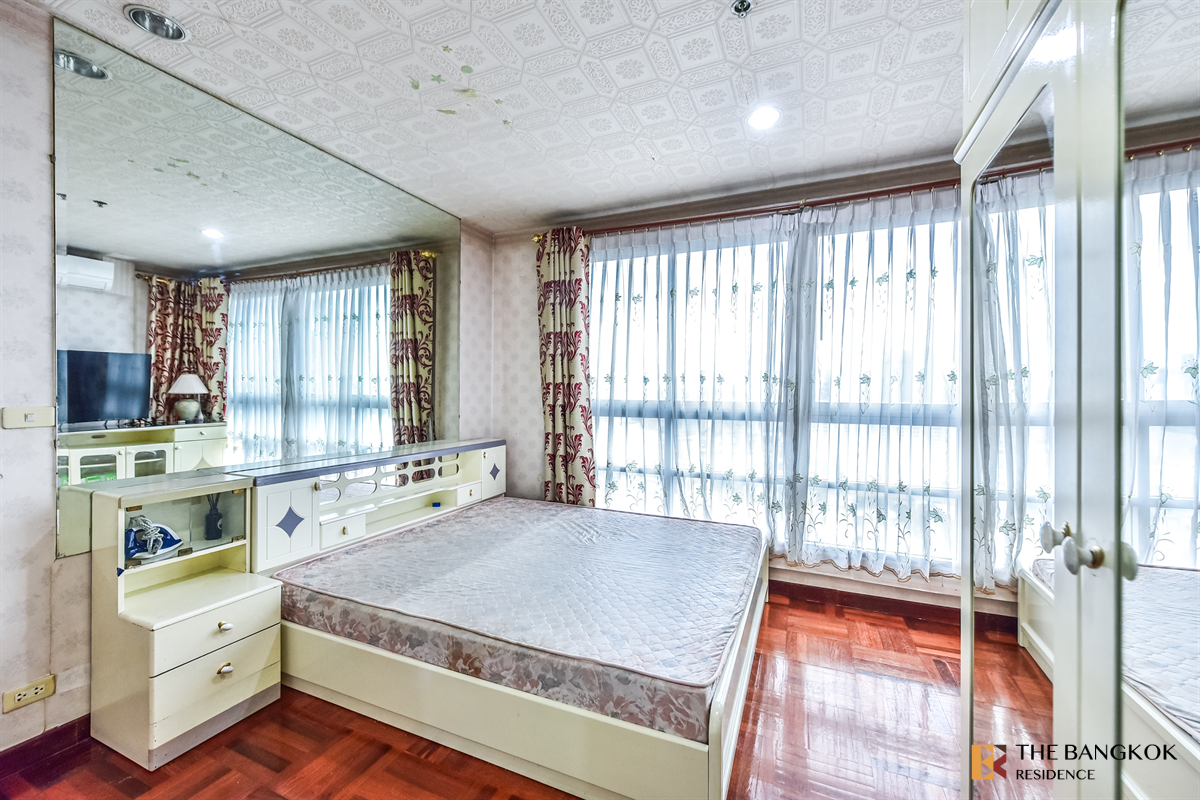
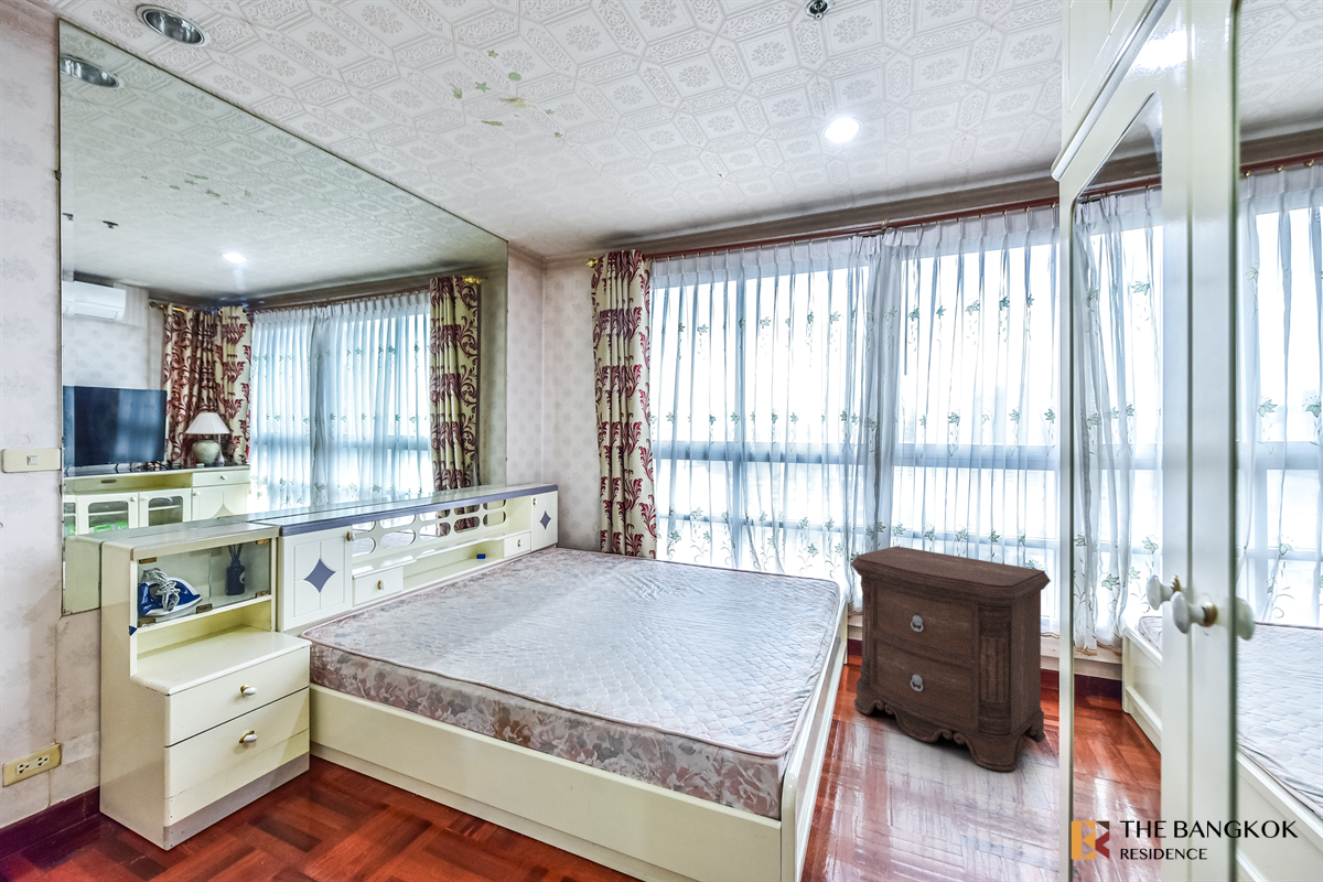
+ nightstand (938, 643)
